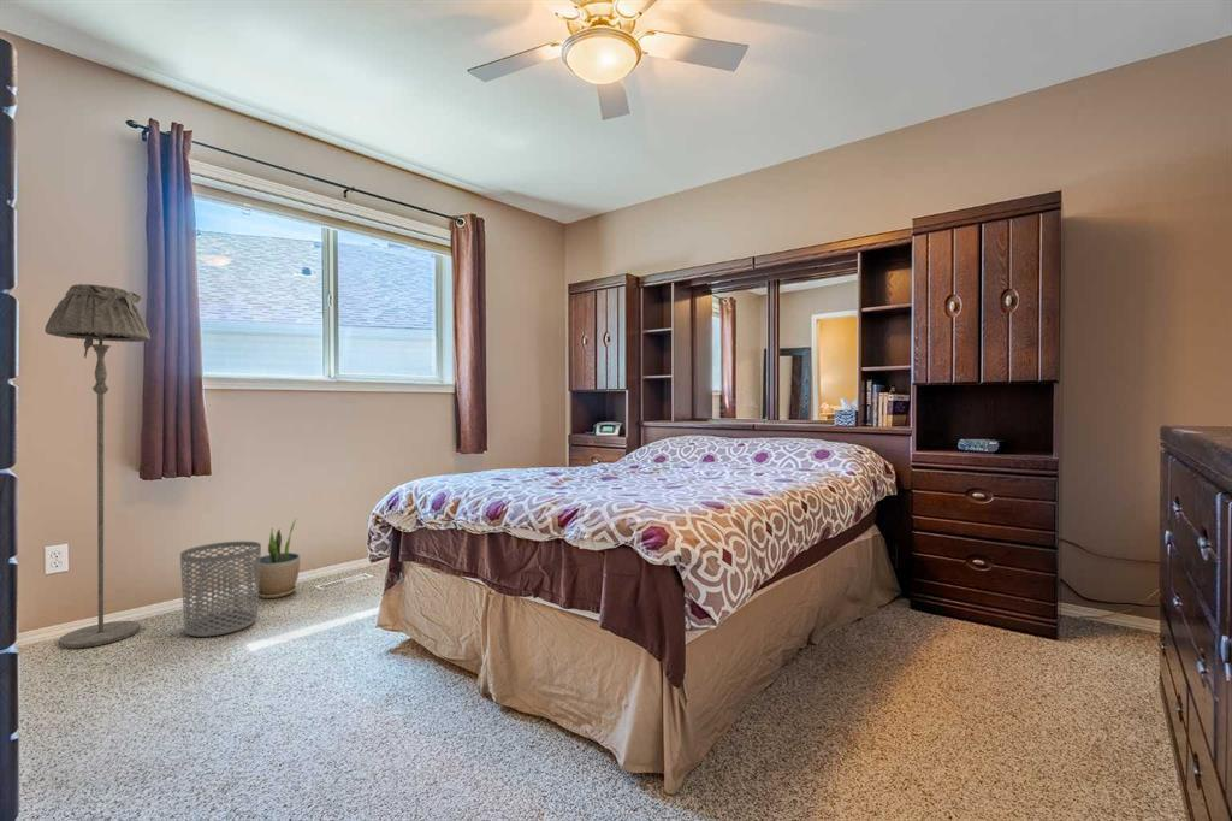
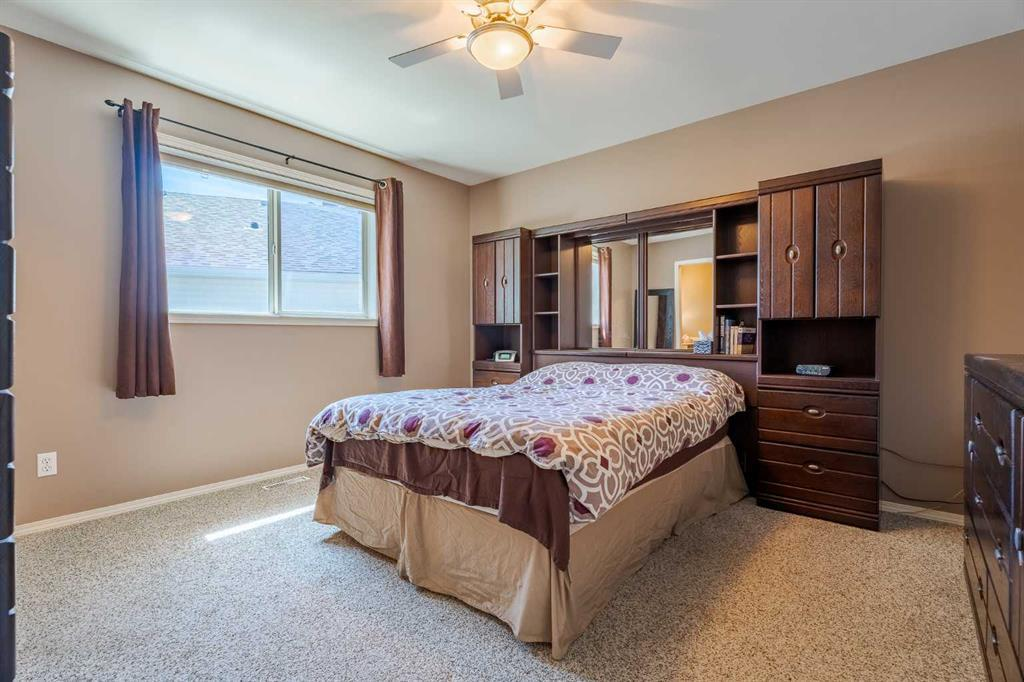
- floor lamp (100, 461)
- waste bin (223, 587)
- potted plant (277, 556)
